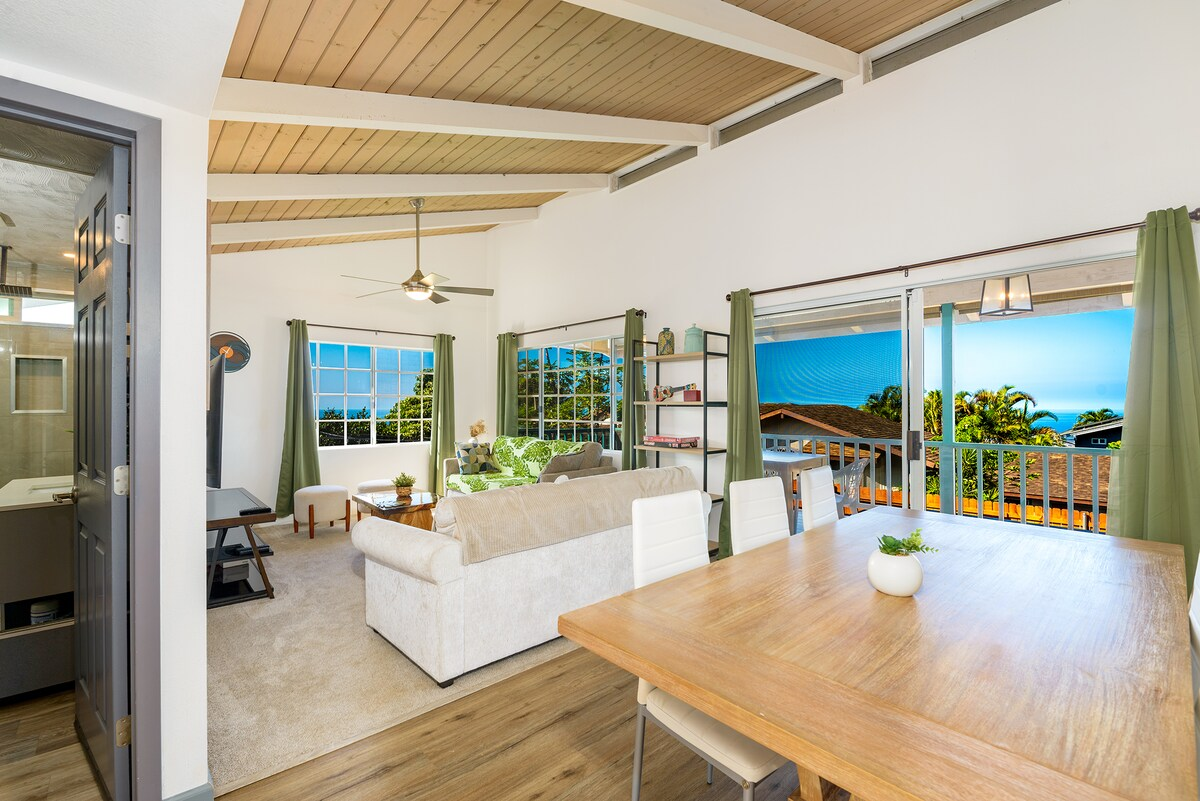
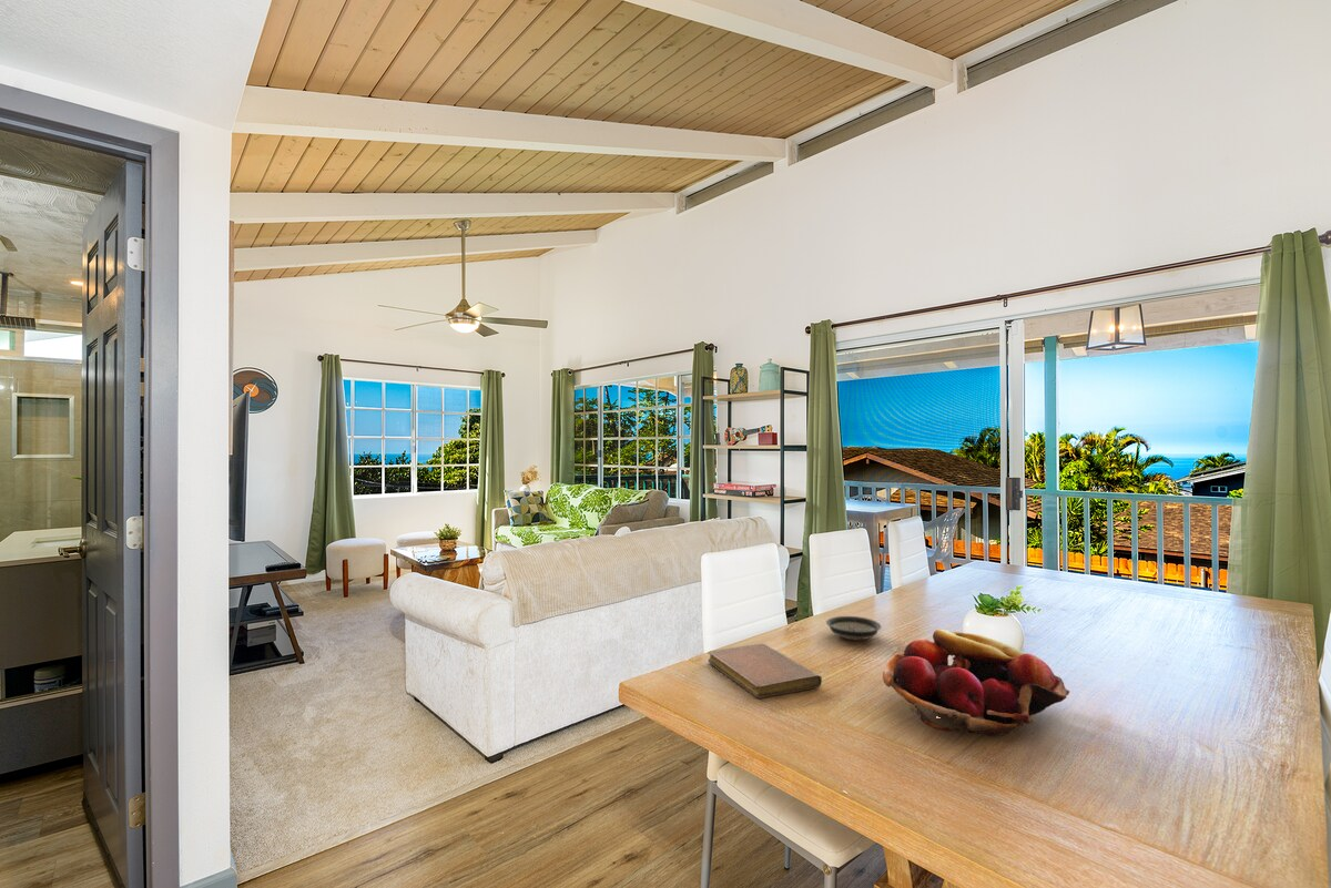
+ saucer (853, 630)
+ notebook (761, 667)
+ fruit basket (967, 674)
